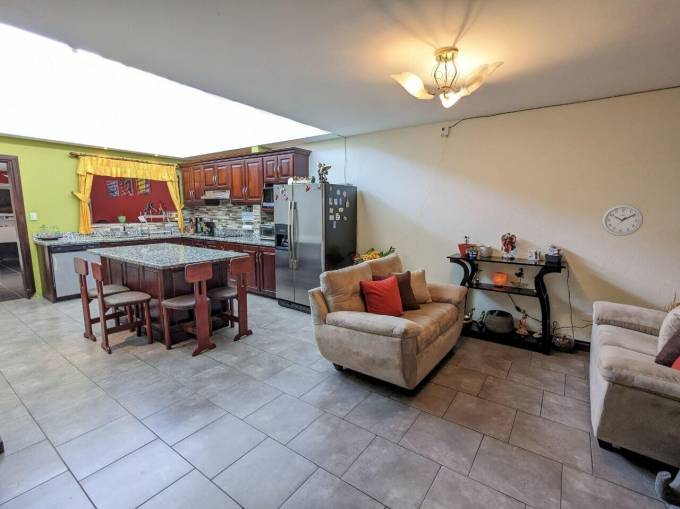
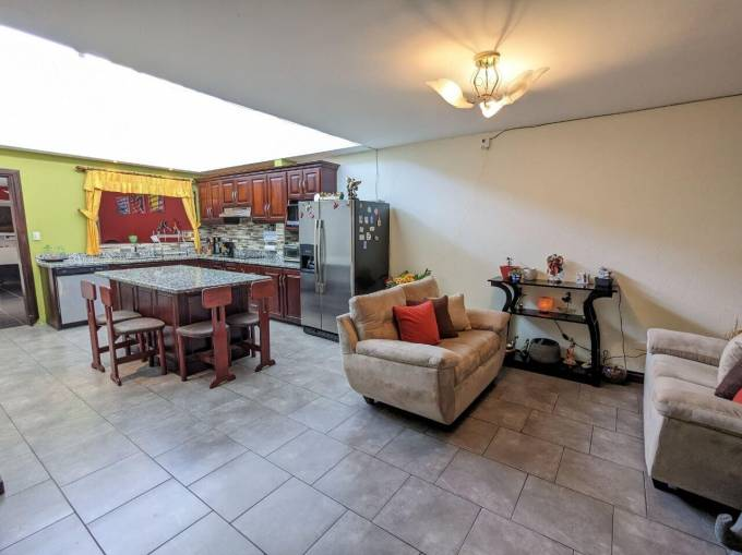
- wall clock (621, 220)
